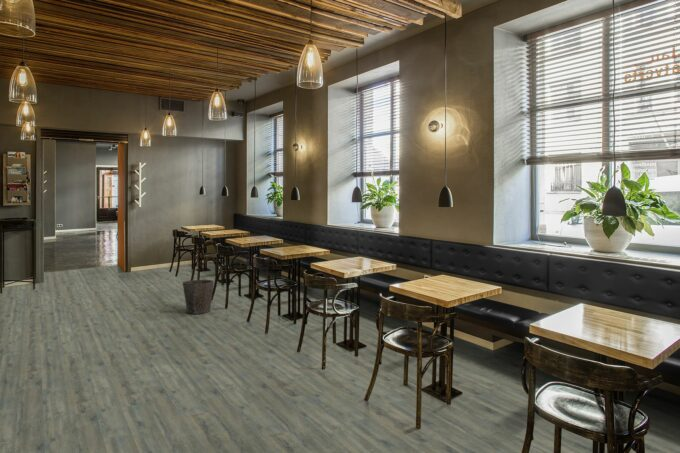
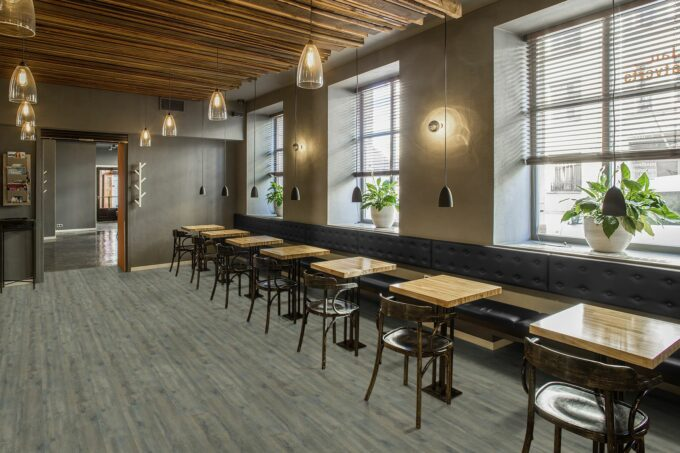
- waste bin (198, 296)
